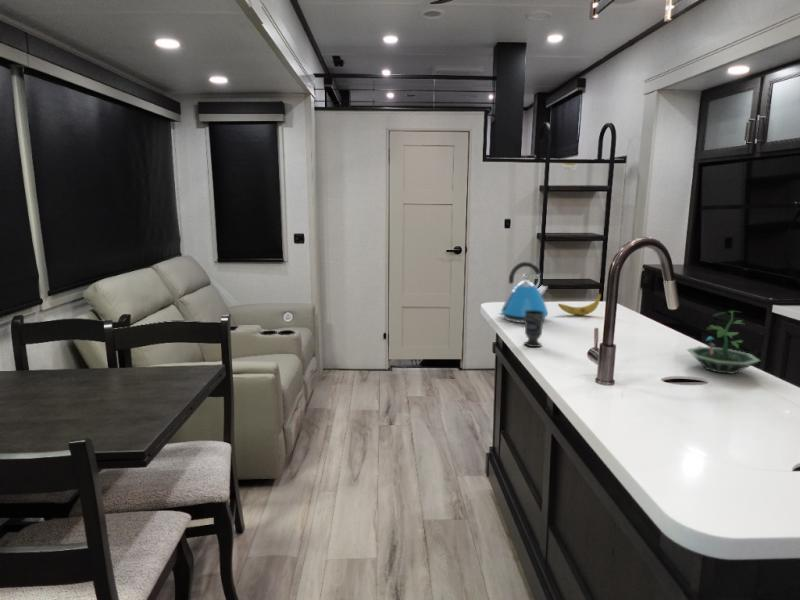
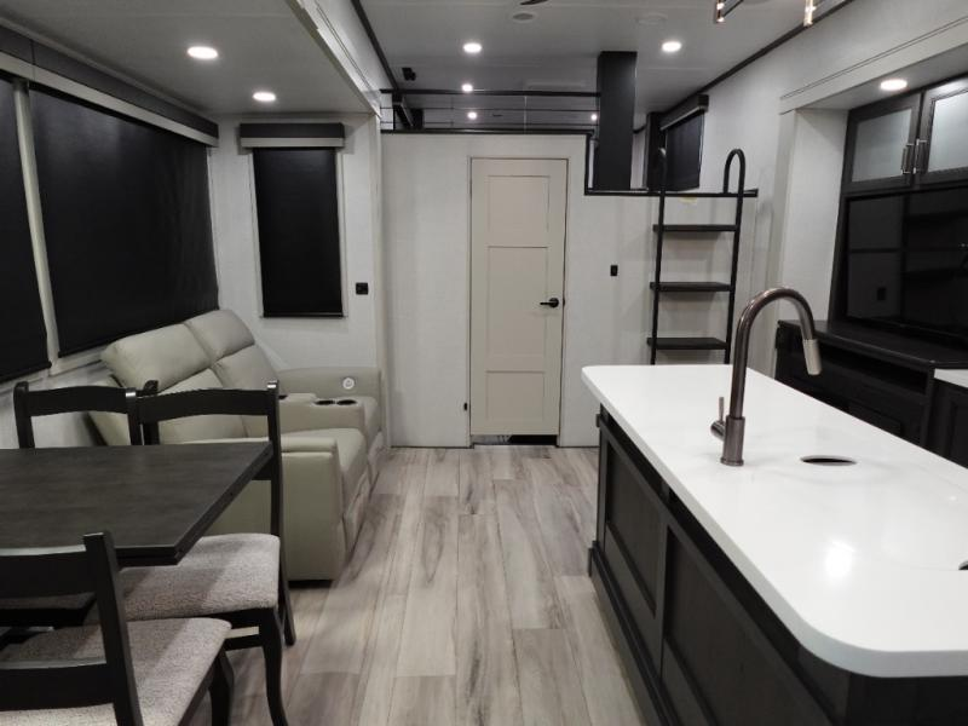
- cup (533, 328)
- terrarium (728, 323)
- banana (579, 307)
- kettle (523, 290)
